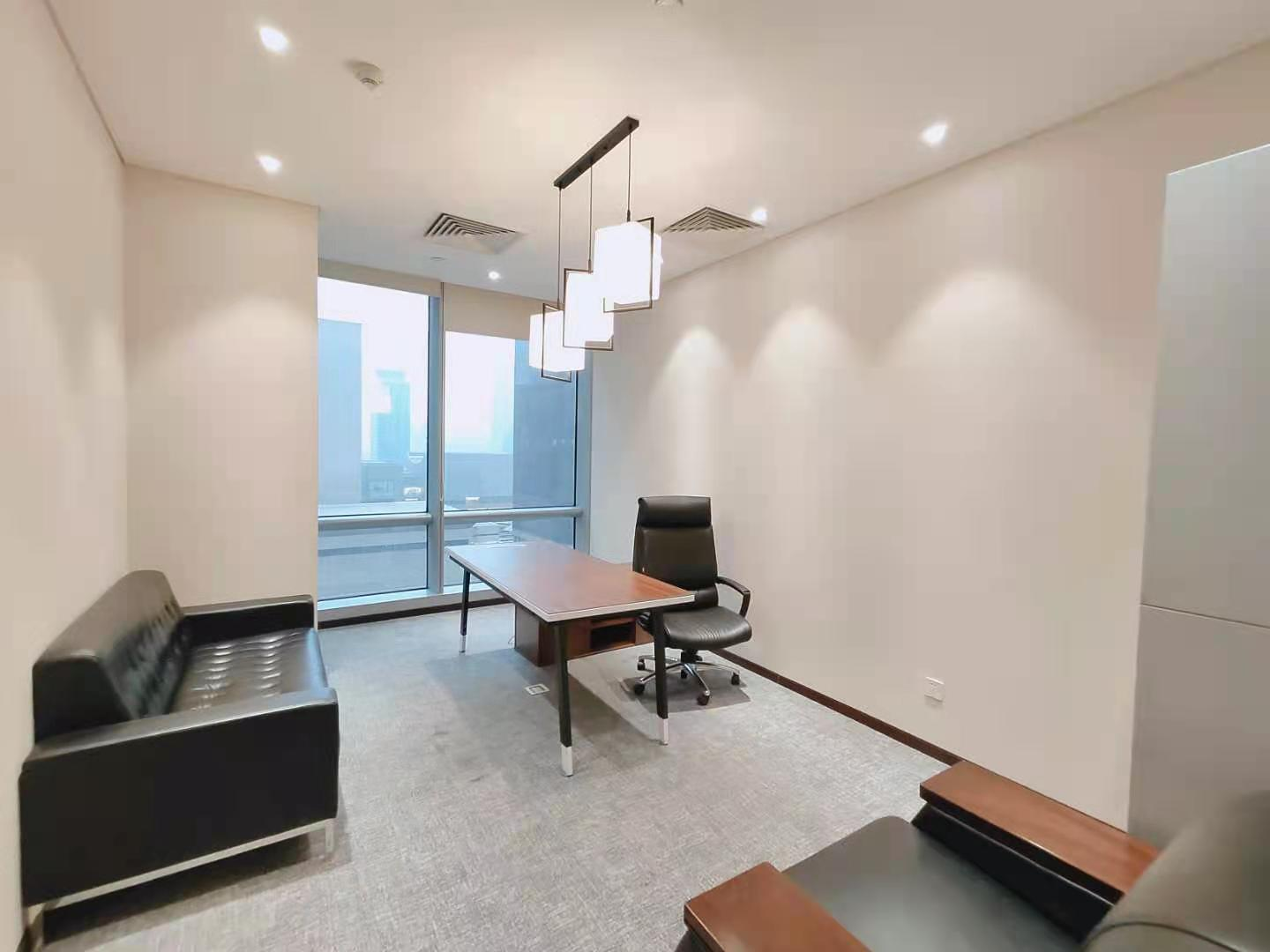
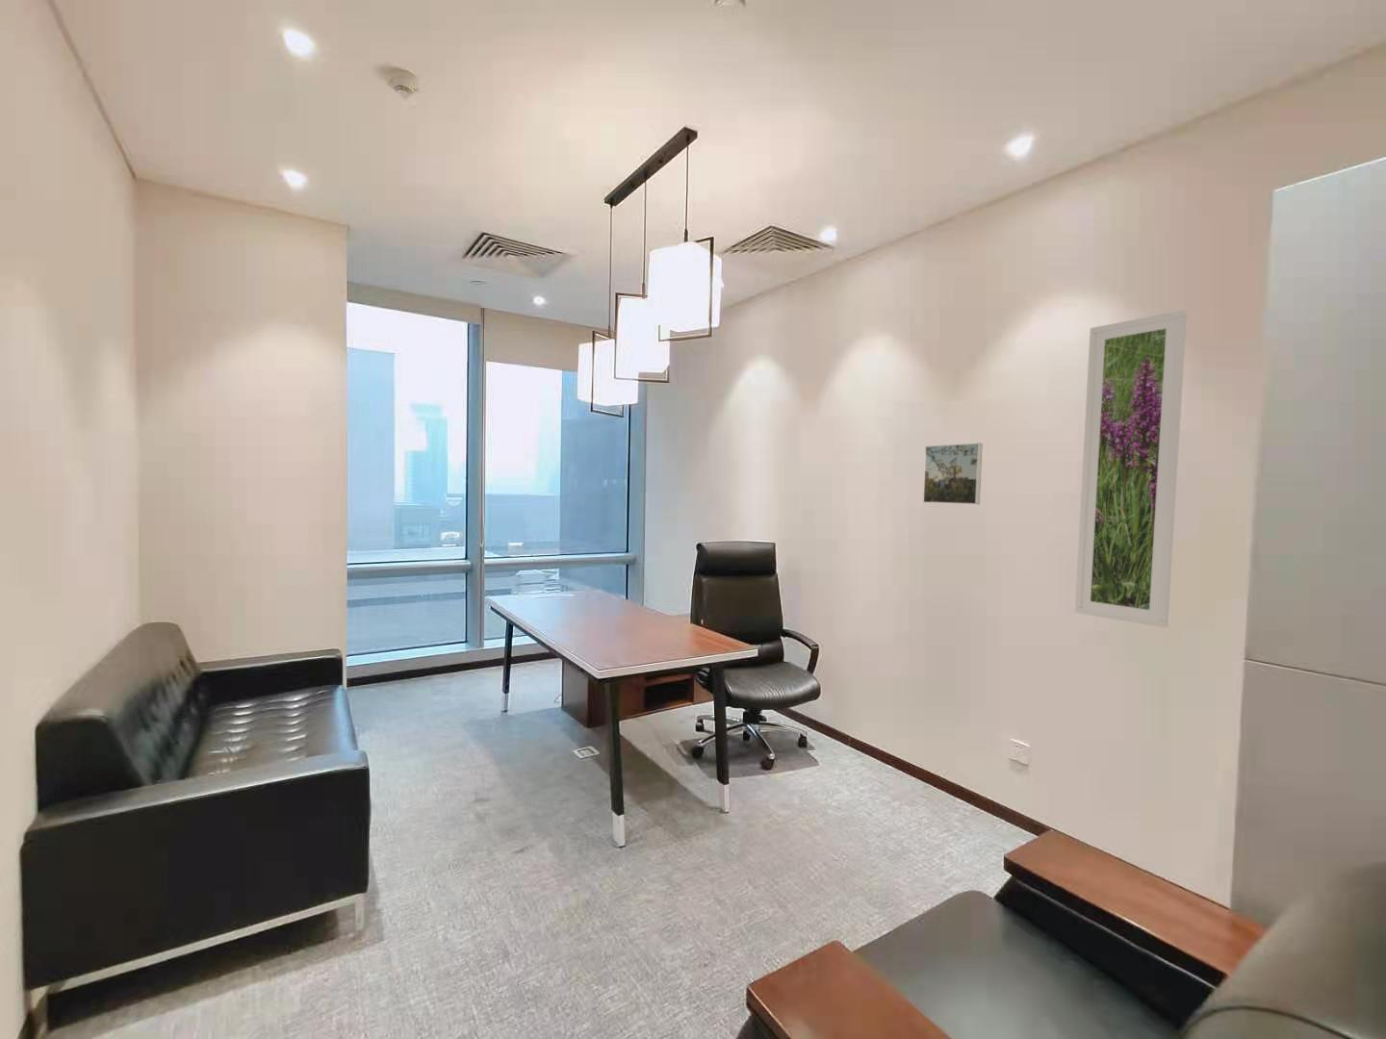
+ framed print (951, 474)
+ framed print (1127, 470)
